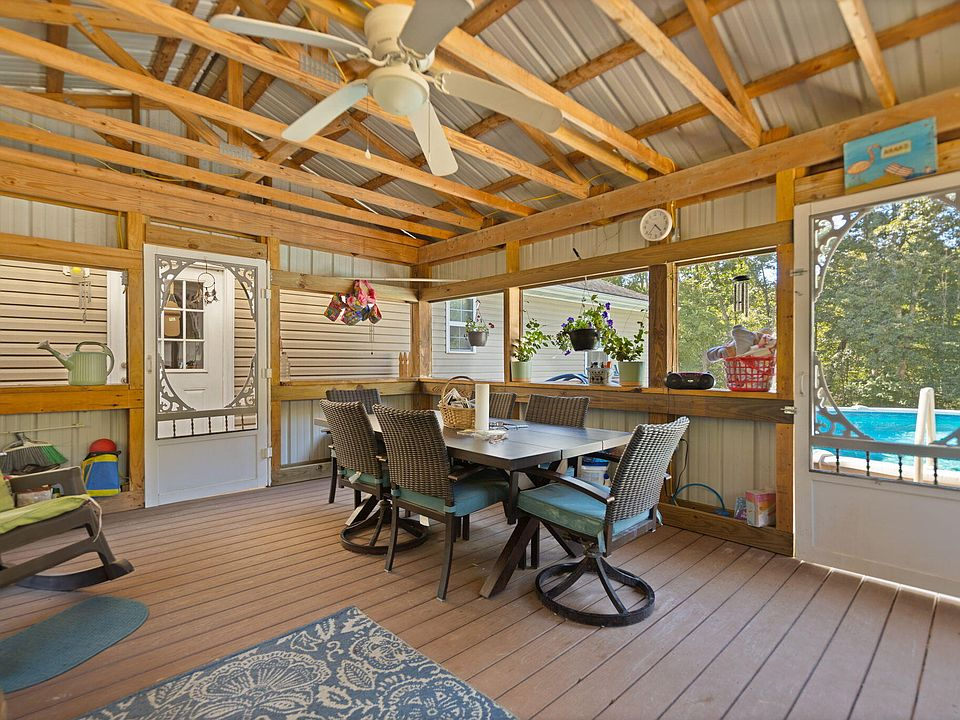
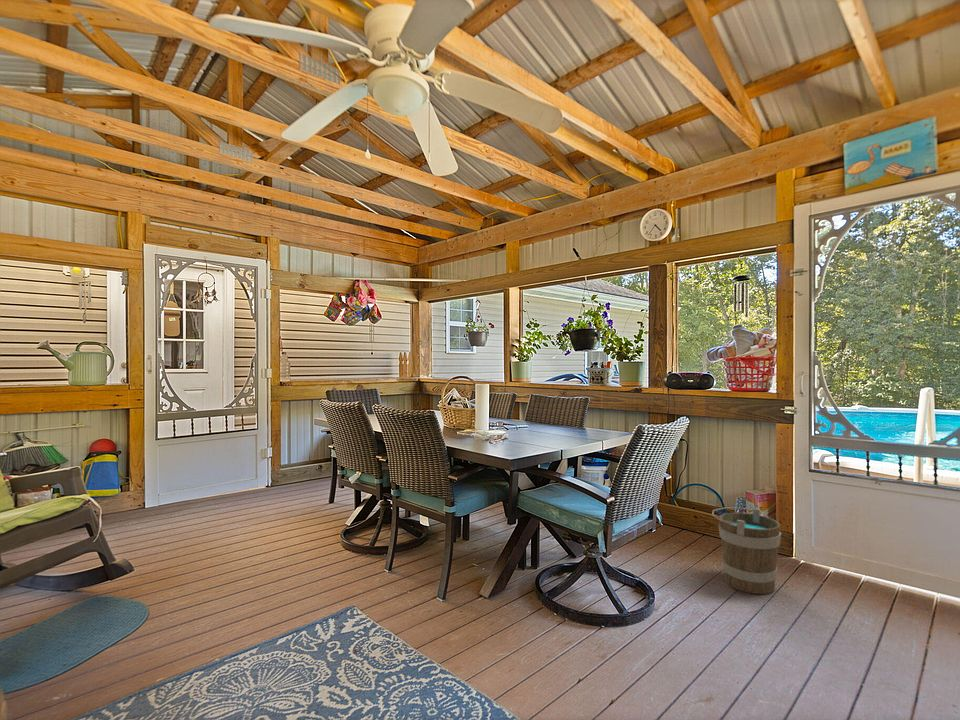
+ bucket (745, 548)
